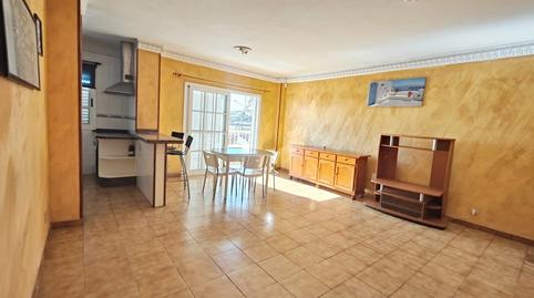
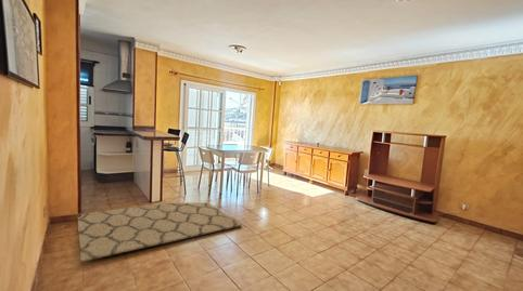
+ rug (160, 220)
